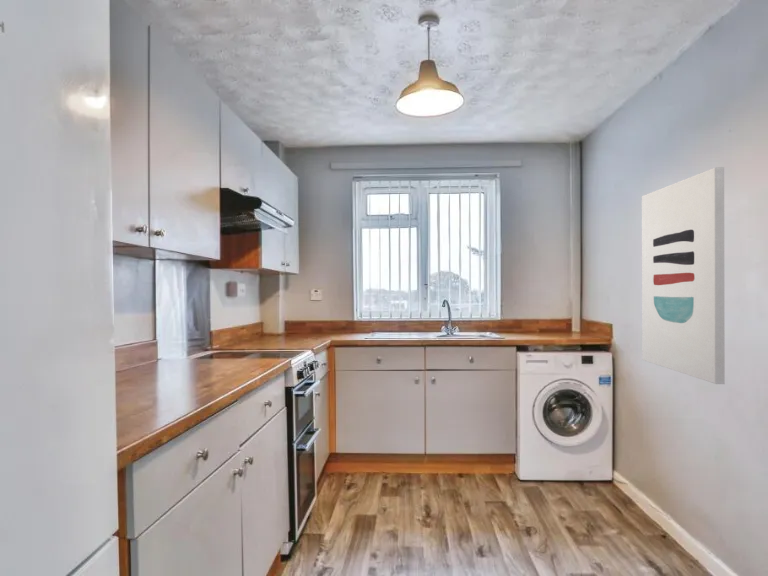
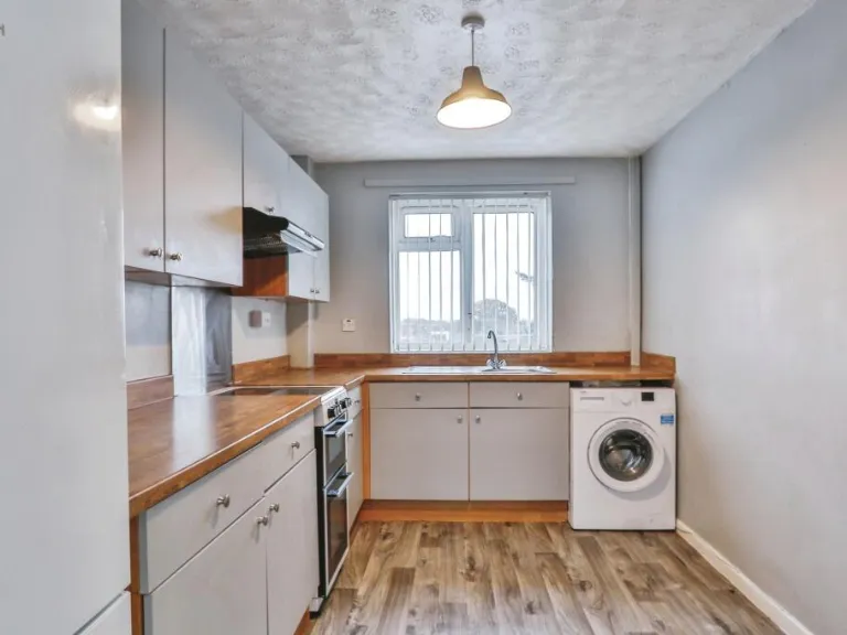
- wall art (677, 277)
